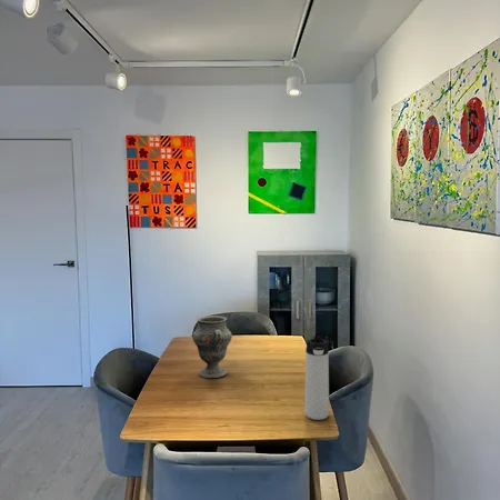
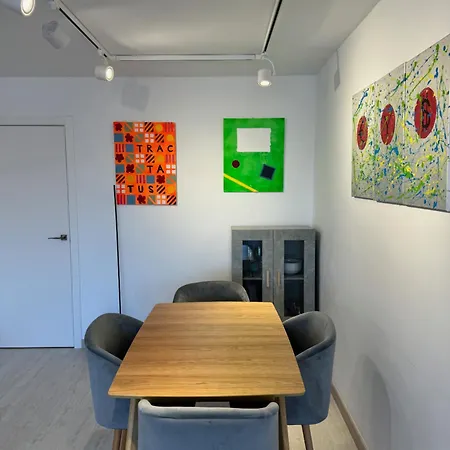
- decorative vase (212, 346)
- thermos bottle (317, 378)
